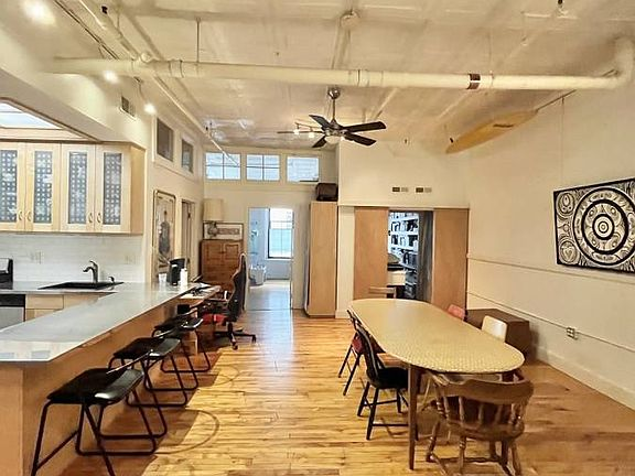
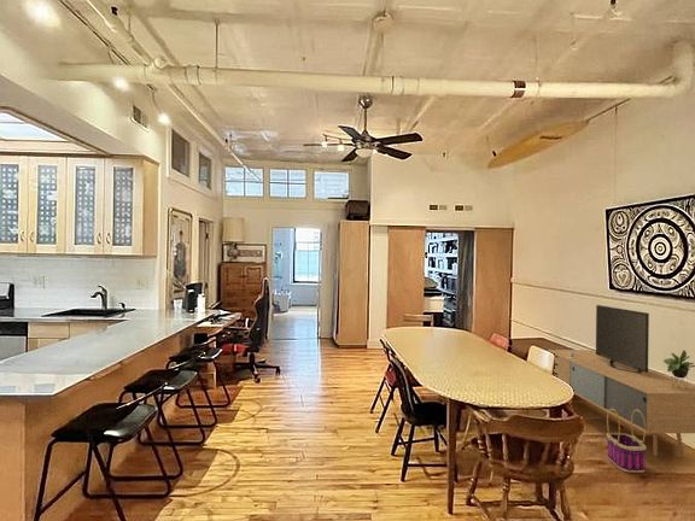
+ basket (625, 437)
+ media console (614, 365)
